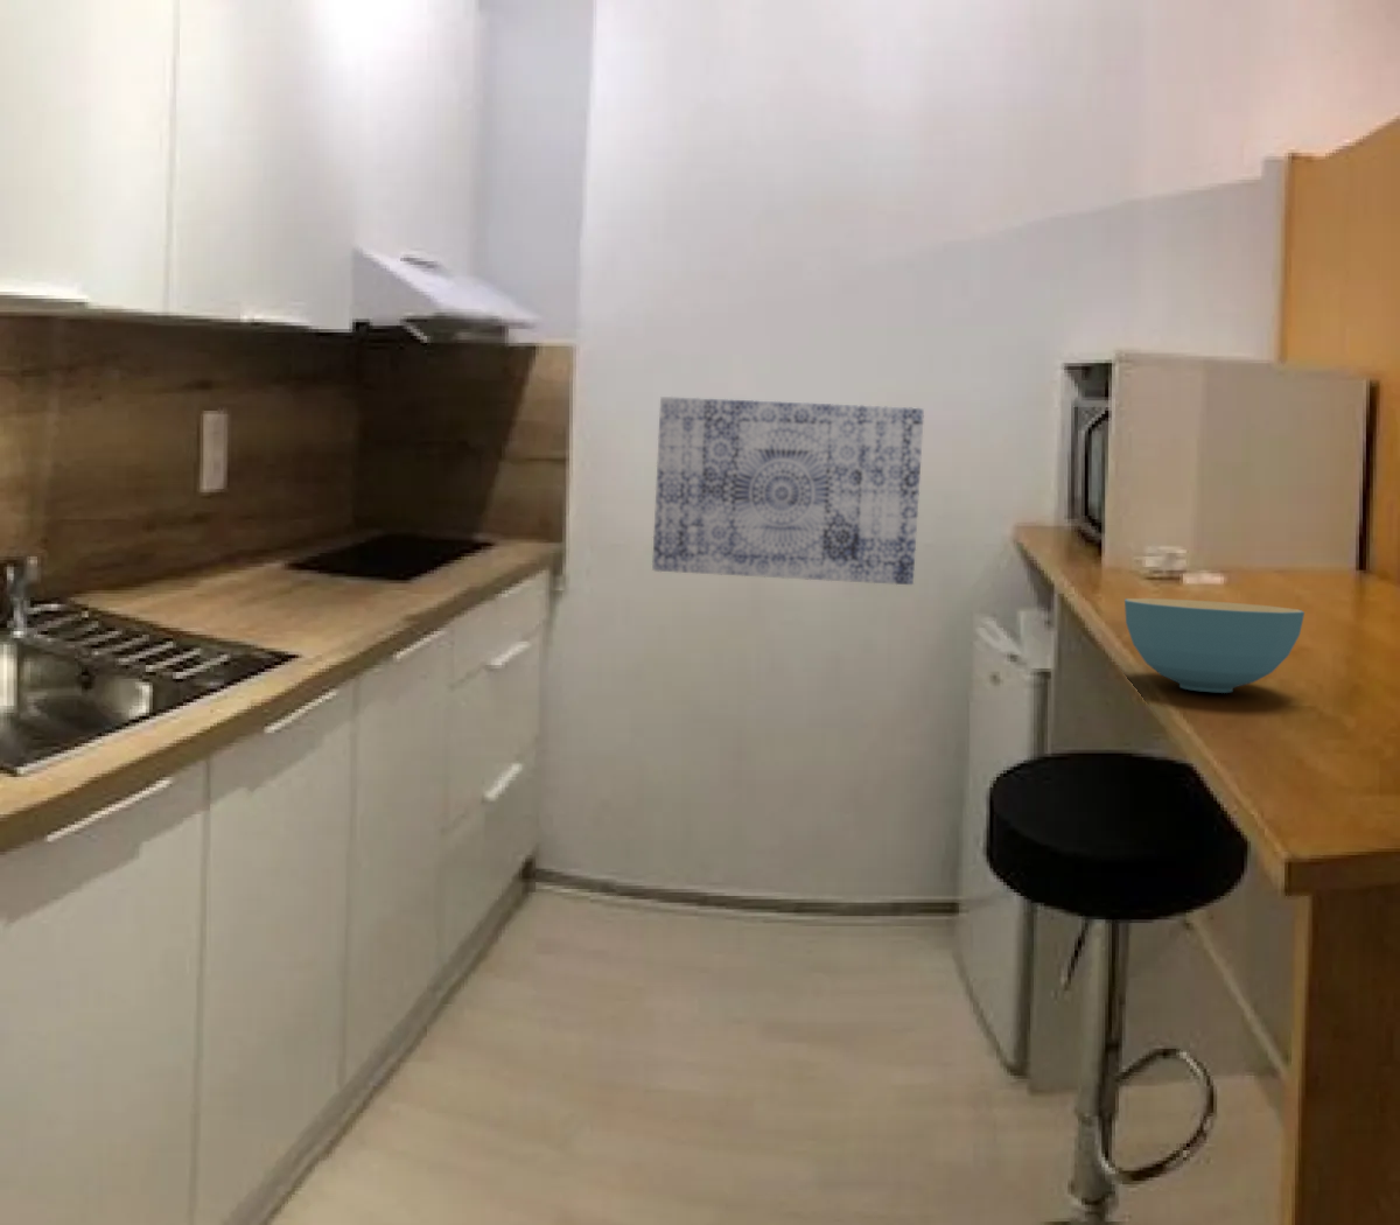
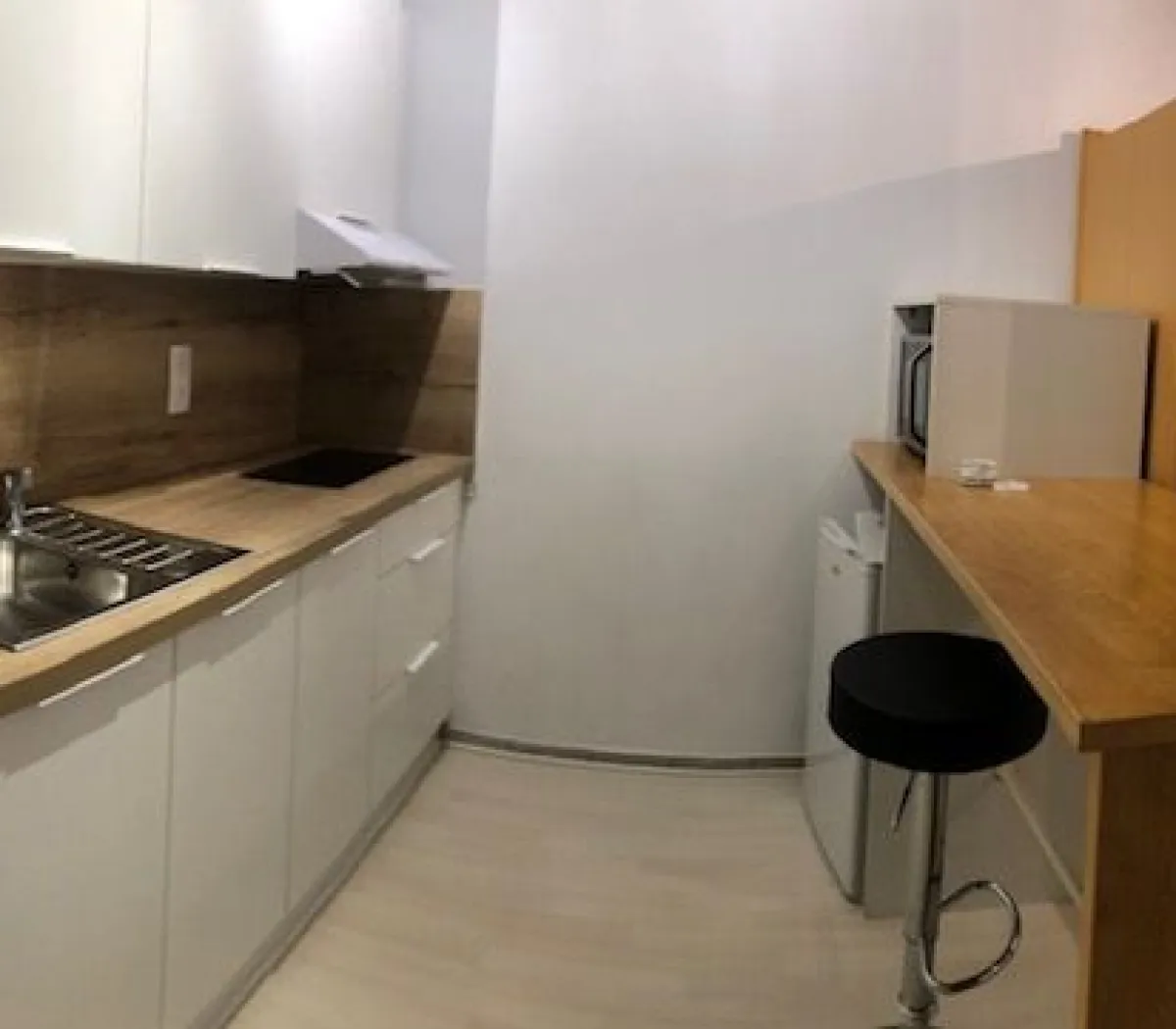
- cereal bowl (1208, 646)
- wall art (787, 490)
